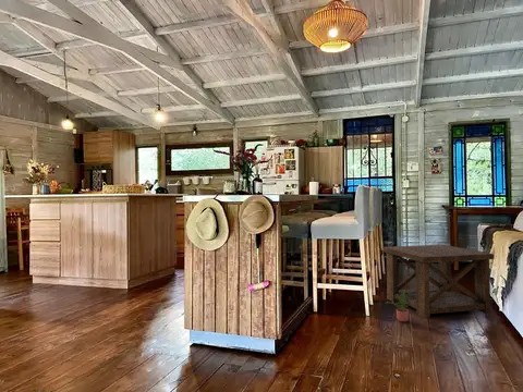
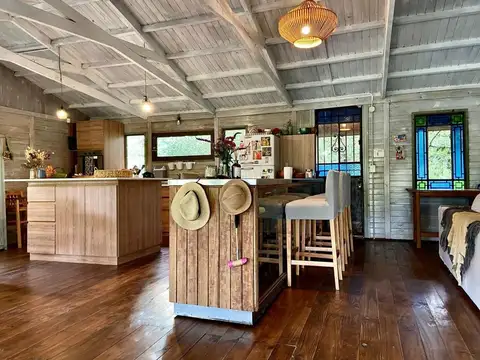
- side table (433, 279)
- potted plant (398, 304)
